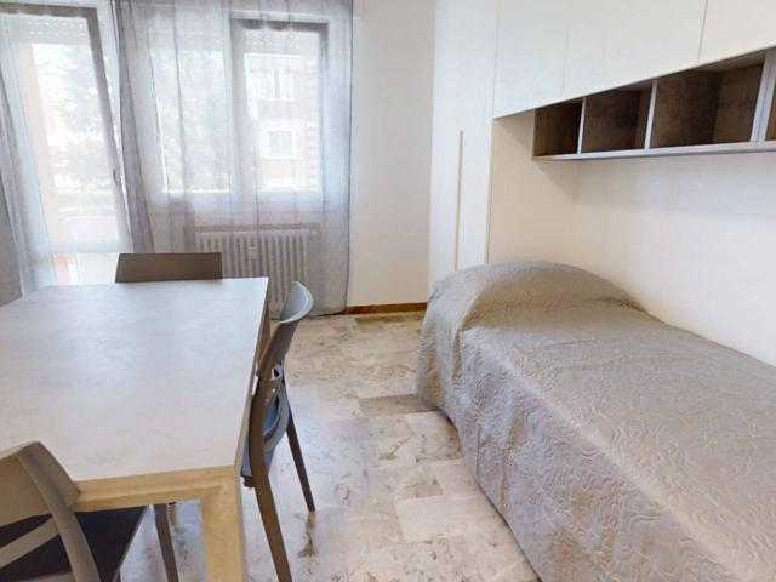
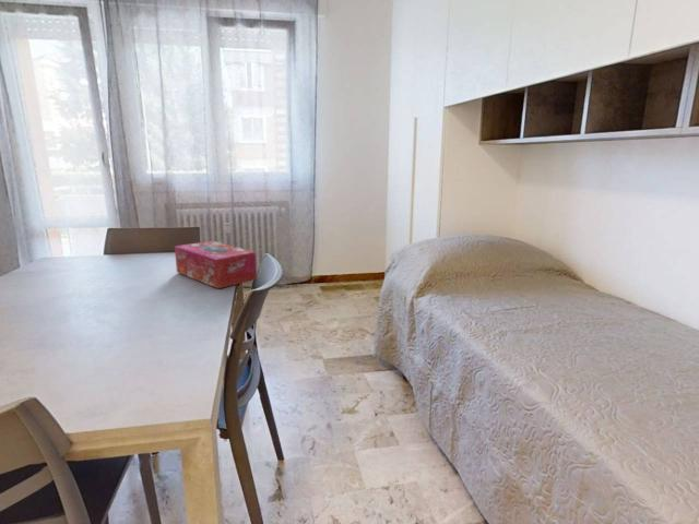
+ tissue box (214, 262)
